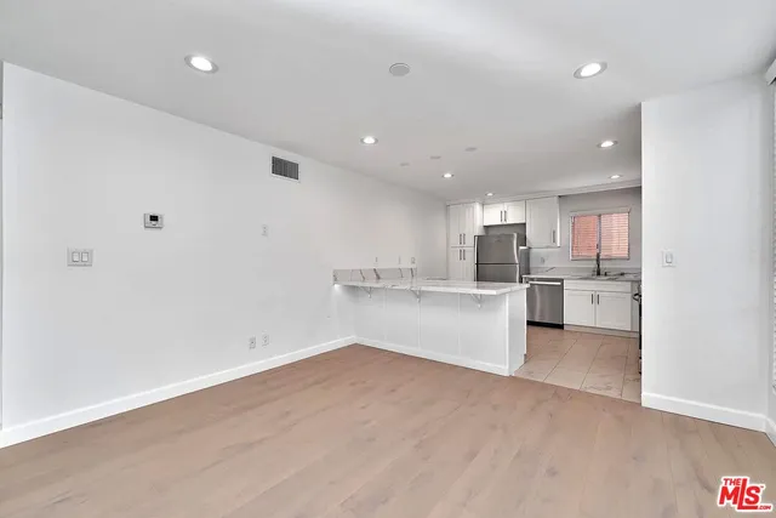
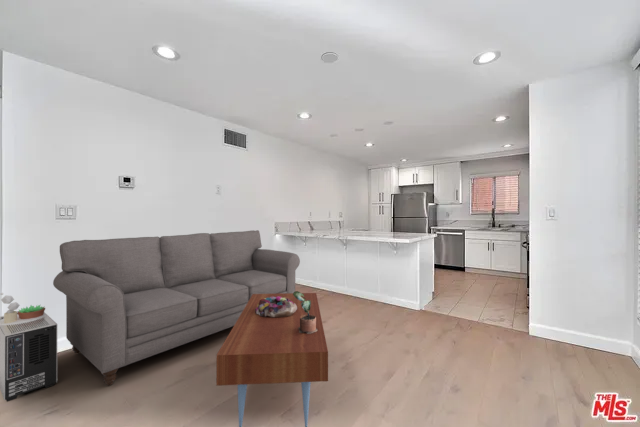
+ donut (276, 304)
+ air purifier (24, 350)
+ sofa (200, 282)
+ coffee table (280, 346)
+ potted plant (305, 311)
+ succulent plant (19, 305)
